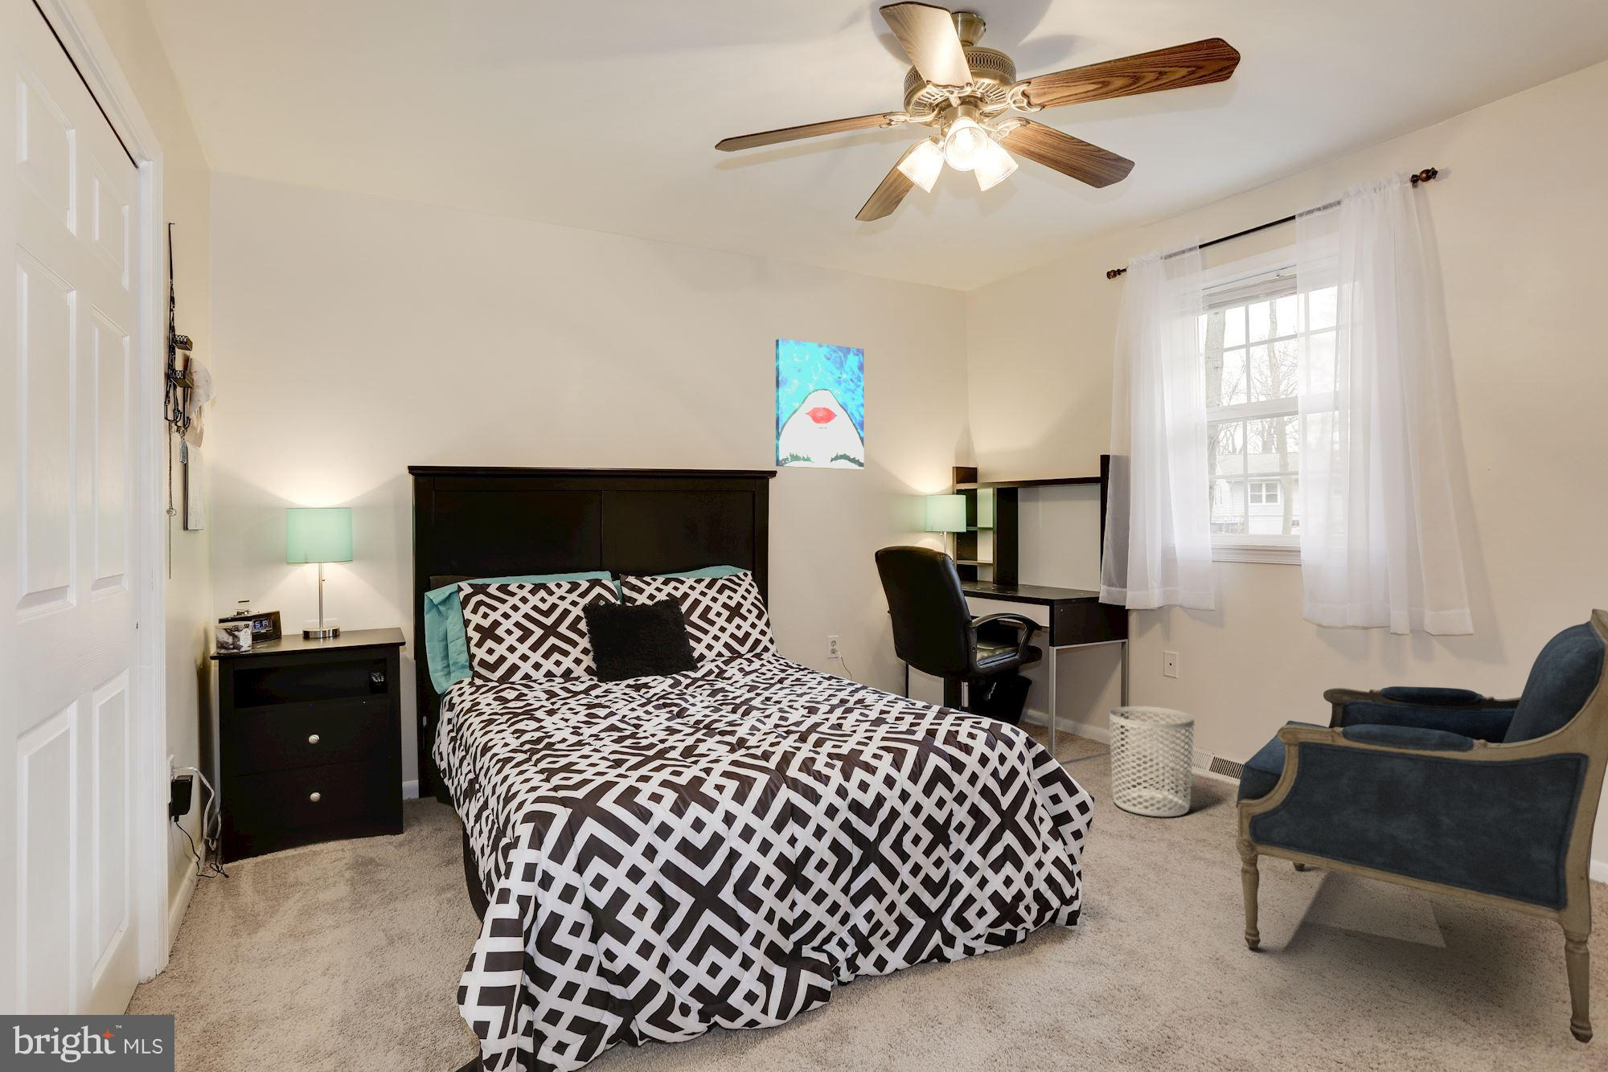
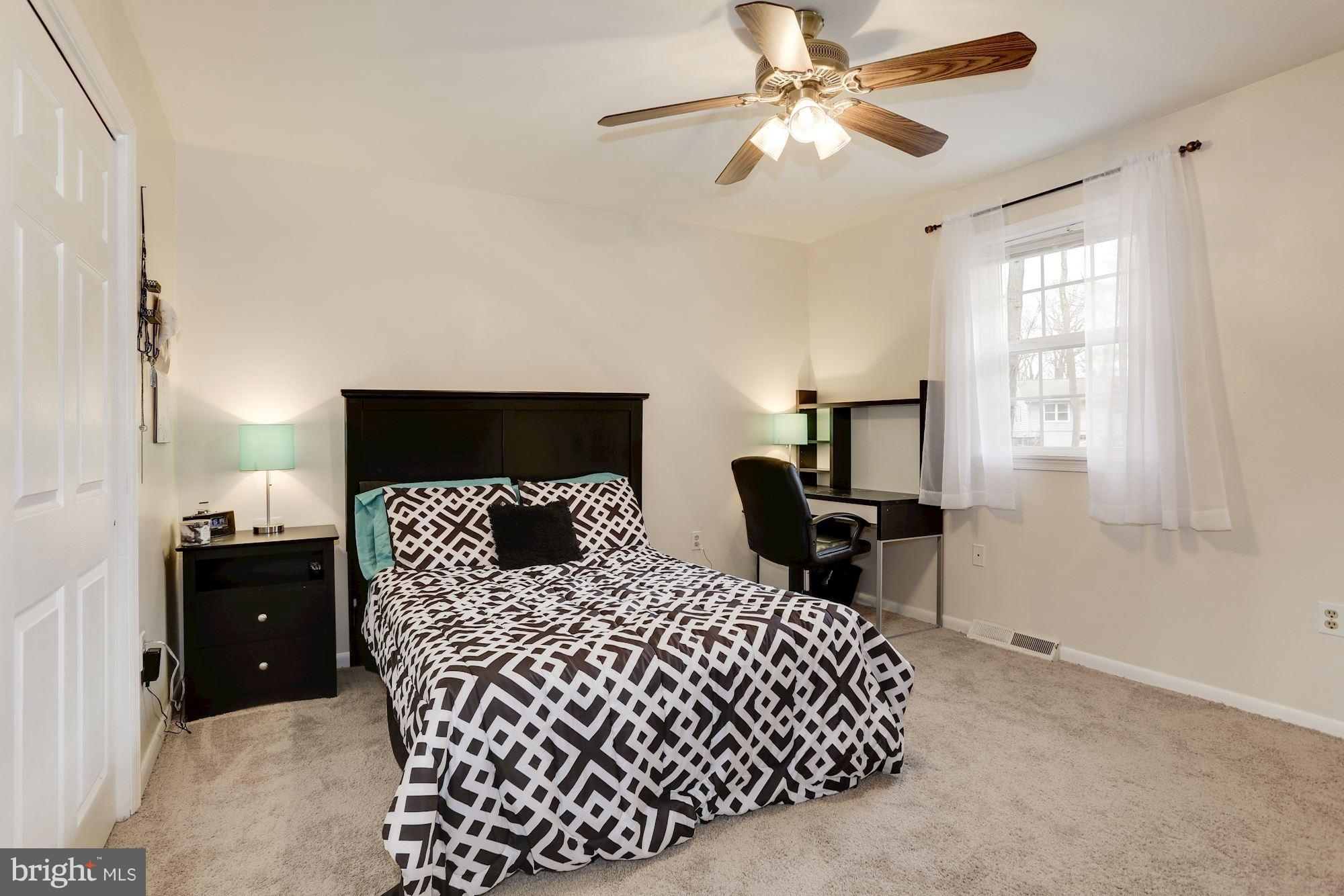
- armchair (1418, 774)
- waste bin (1151, 762)
- wall art (821, 406)
